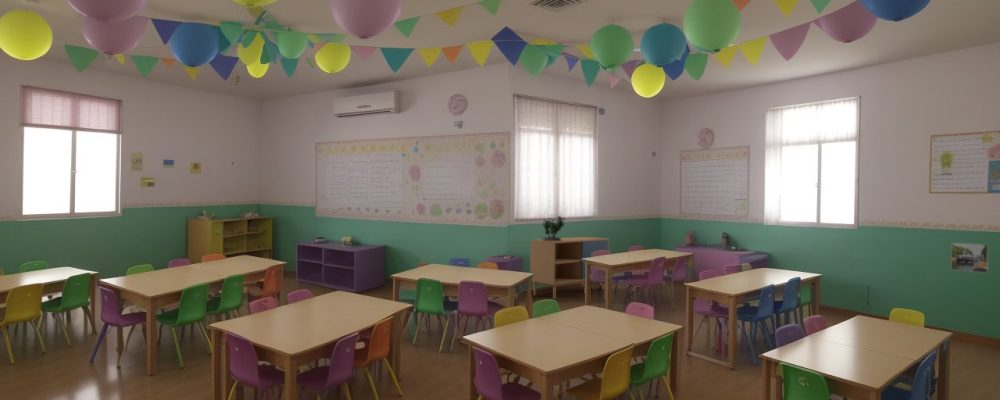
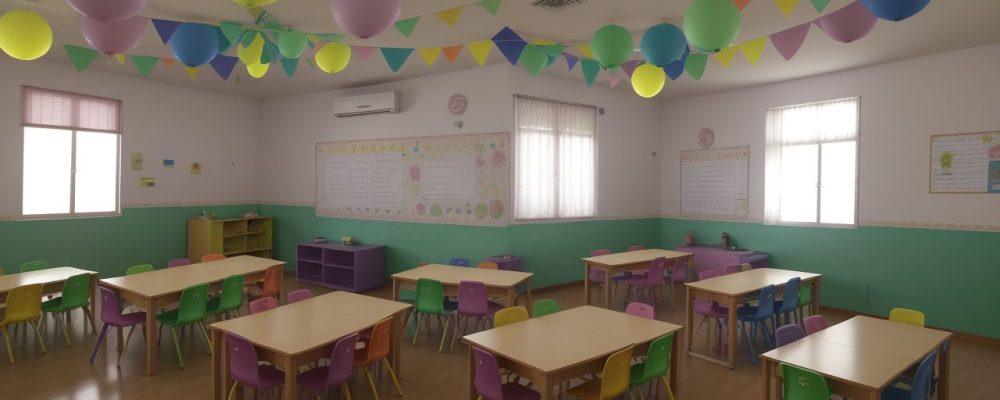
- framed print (969, 257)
- potted plant (553, 227)
- storage cabinet (570, 265)
